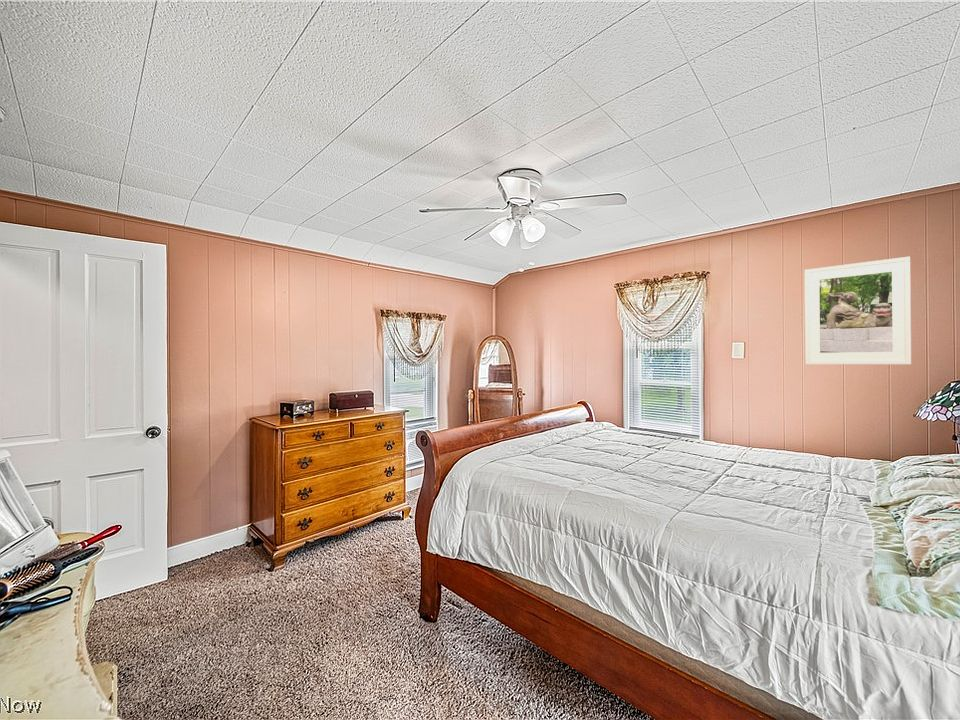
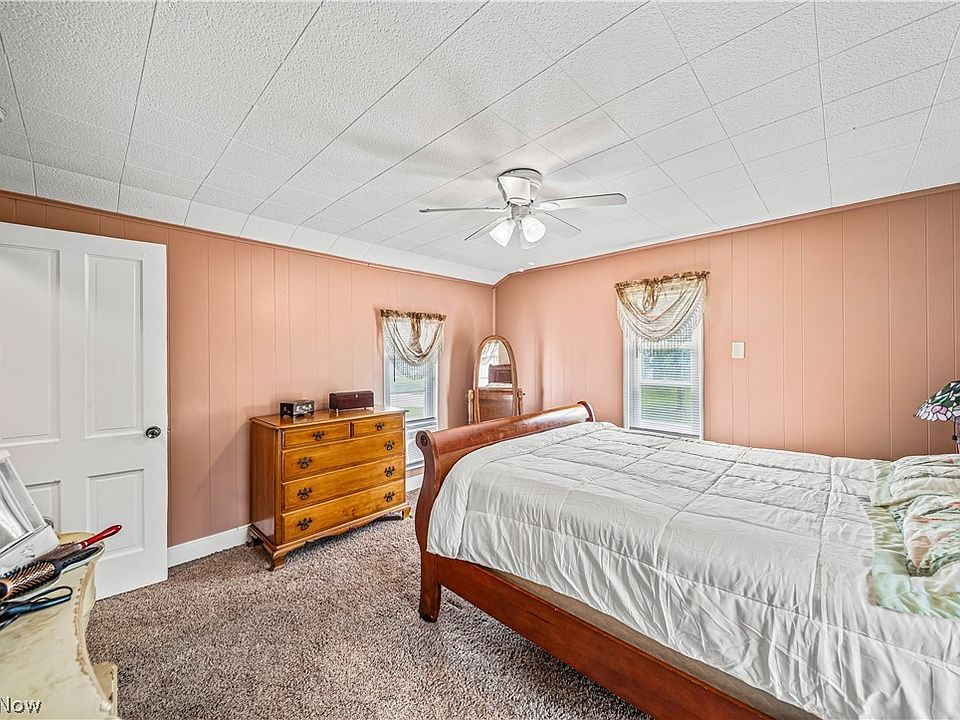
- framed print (854, 314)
